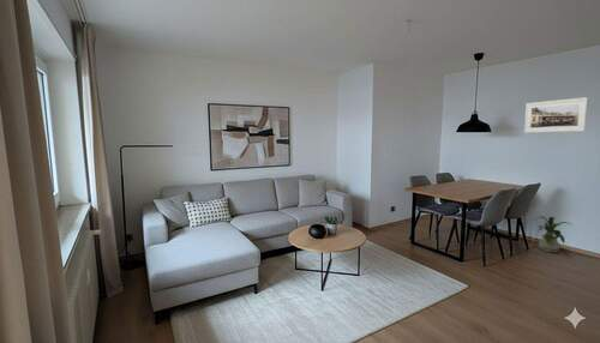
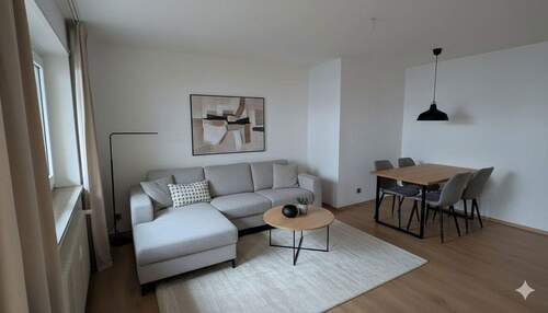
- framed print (553, 116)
- house plant (552, 231)
